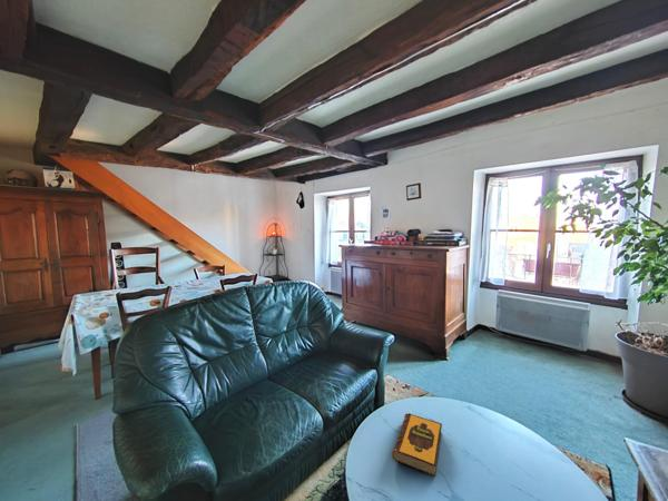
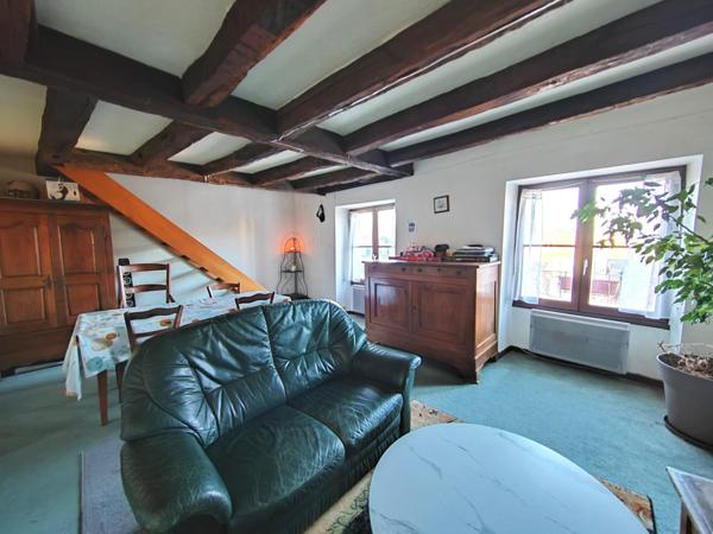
- hardback book (418, 440)
